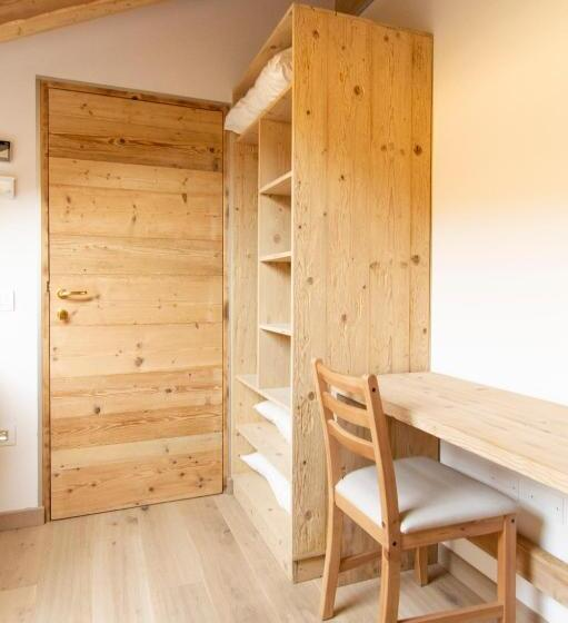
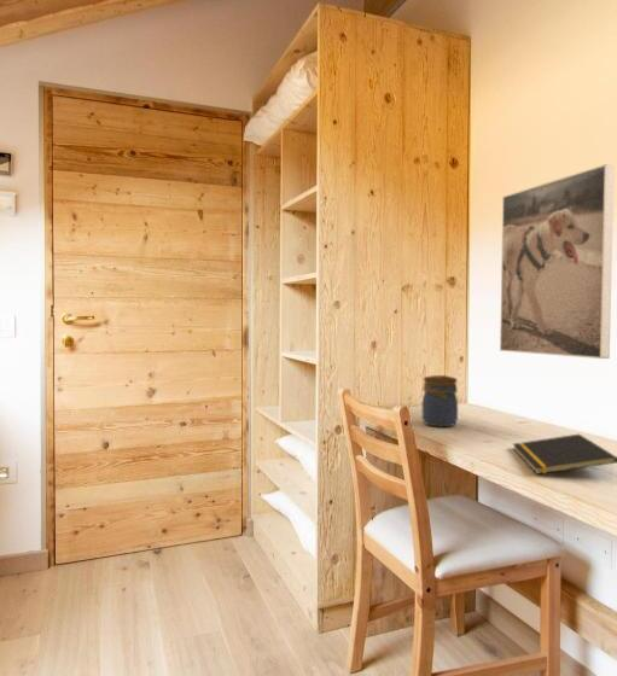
+ notepad (559, 451)
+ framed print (549, 268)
+ jar (440, 400)
